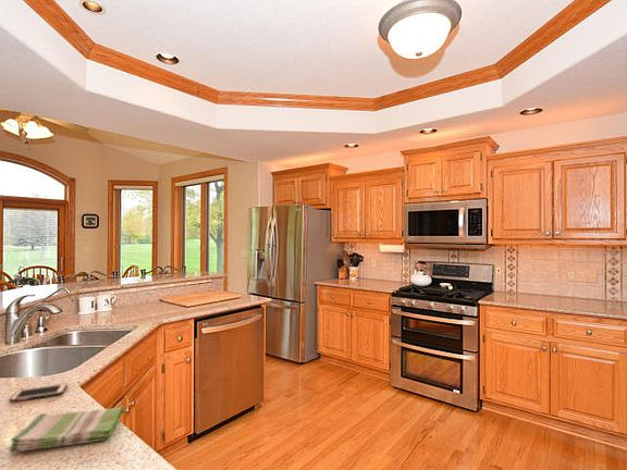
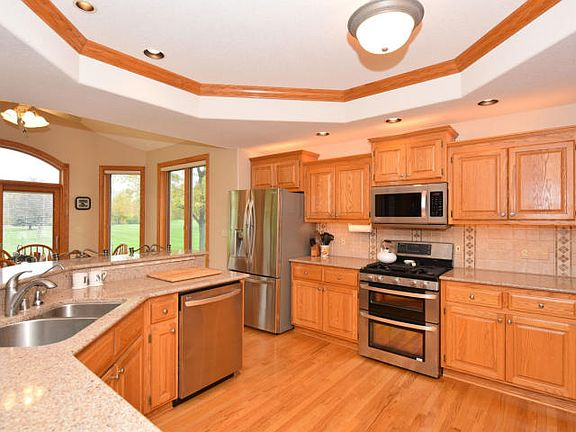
- cell phone (39, 392)
- dish towel (72, 424)
